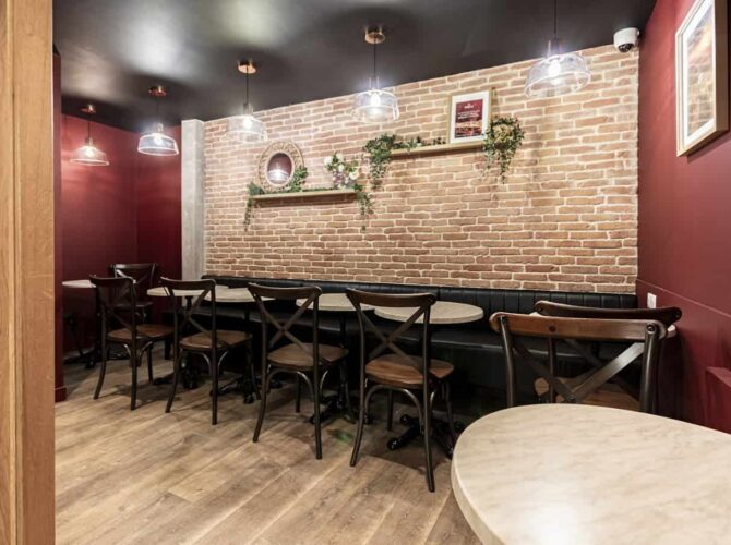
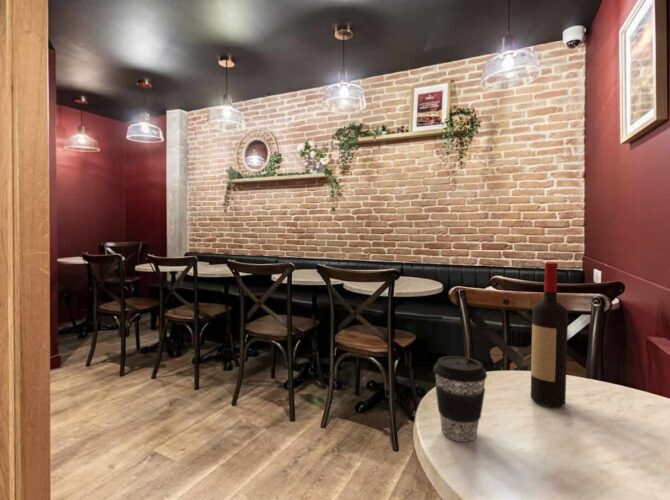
+ coffee cup (459, 397)
+ wine bottle (549, 332)
